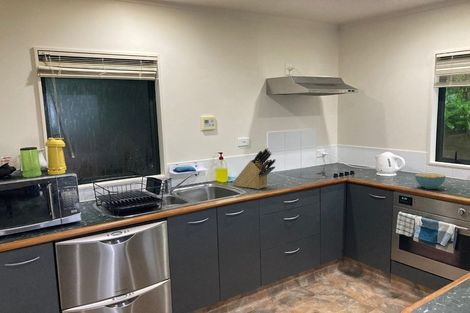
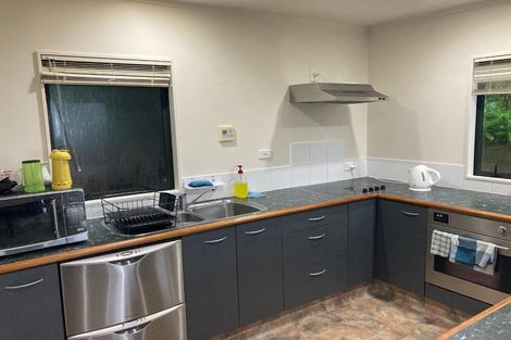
- knife block (253, 167)
- cereal bowl (429, 181)
